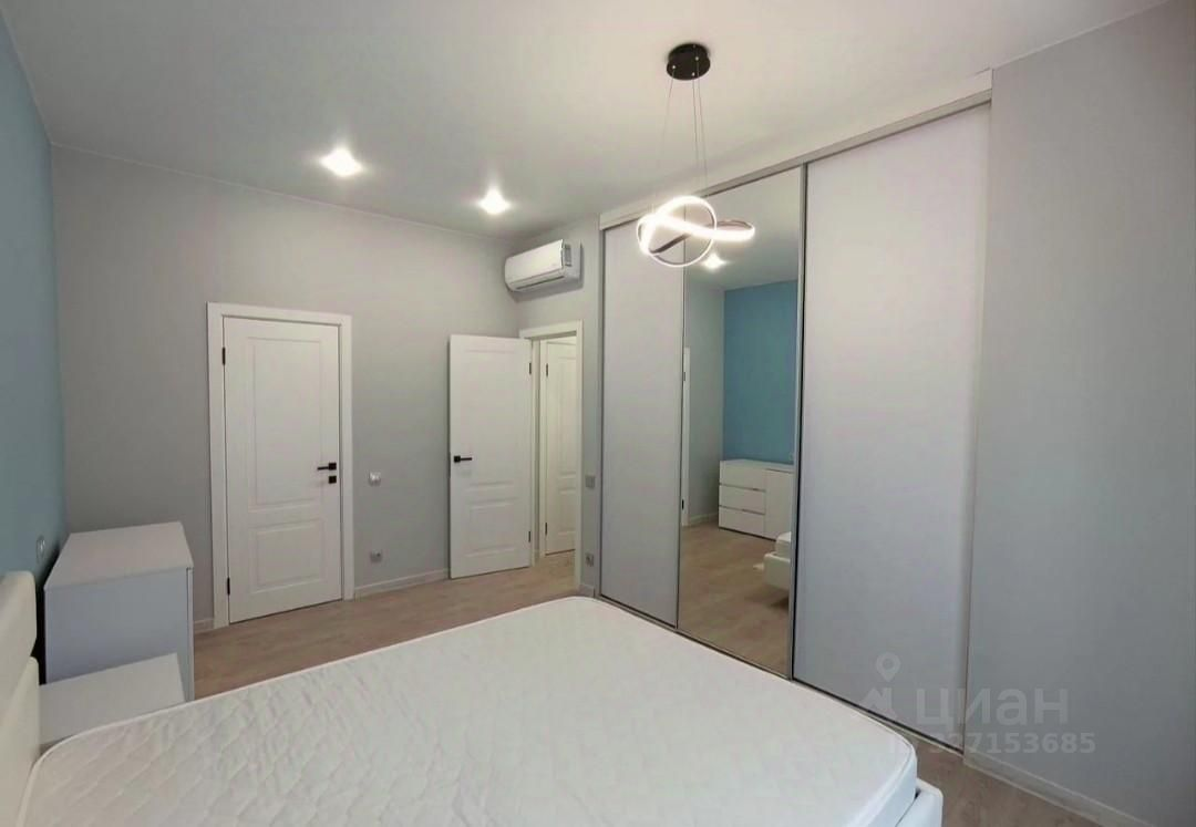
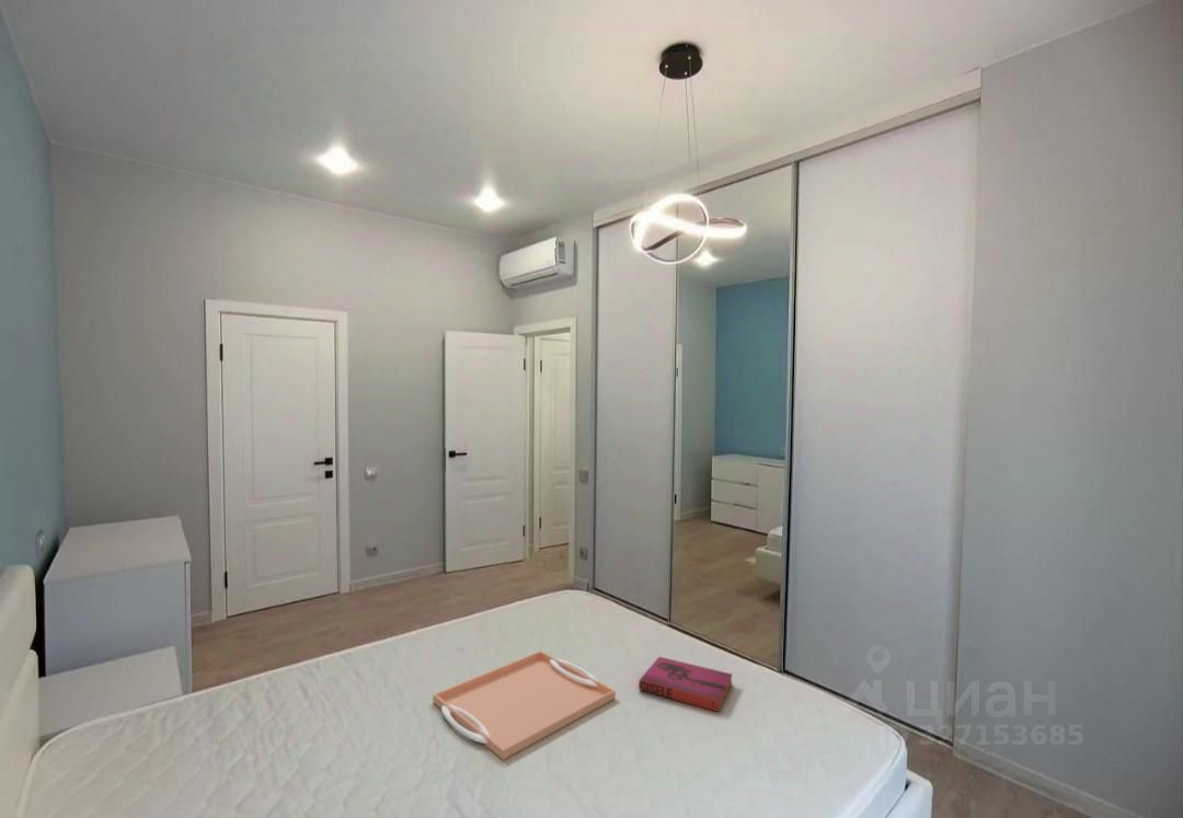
+ hardback book (686, 681)
+ serving tray (525, 695)
